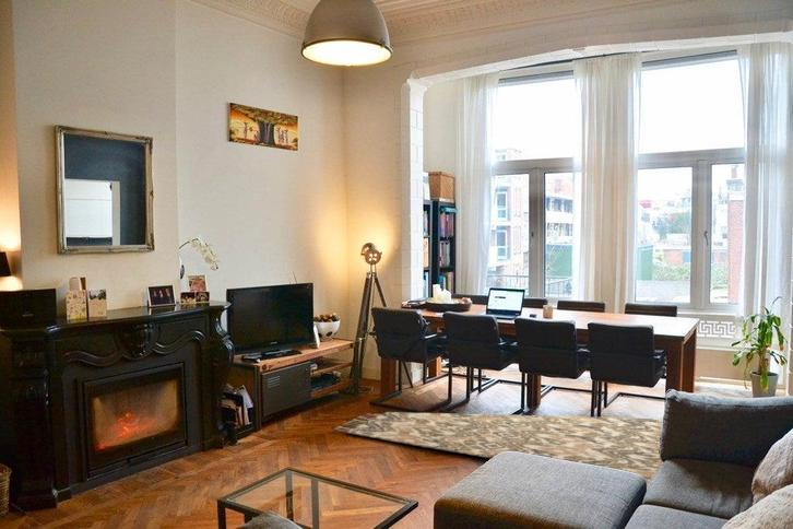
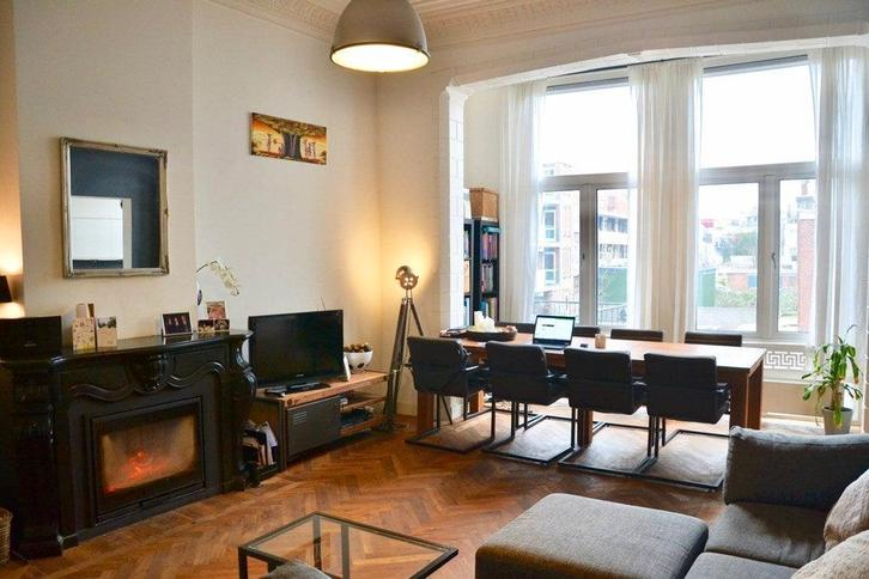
- rug (519, 425)
